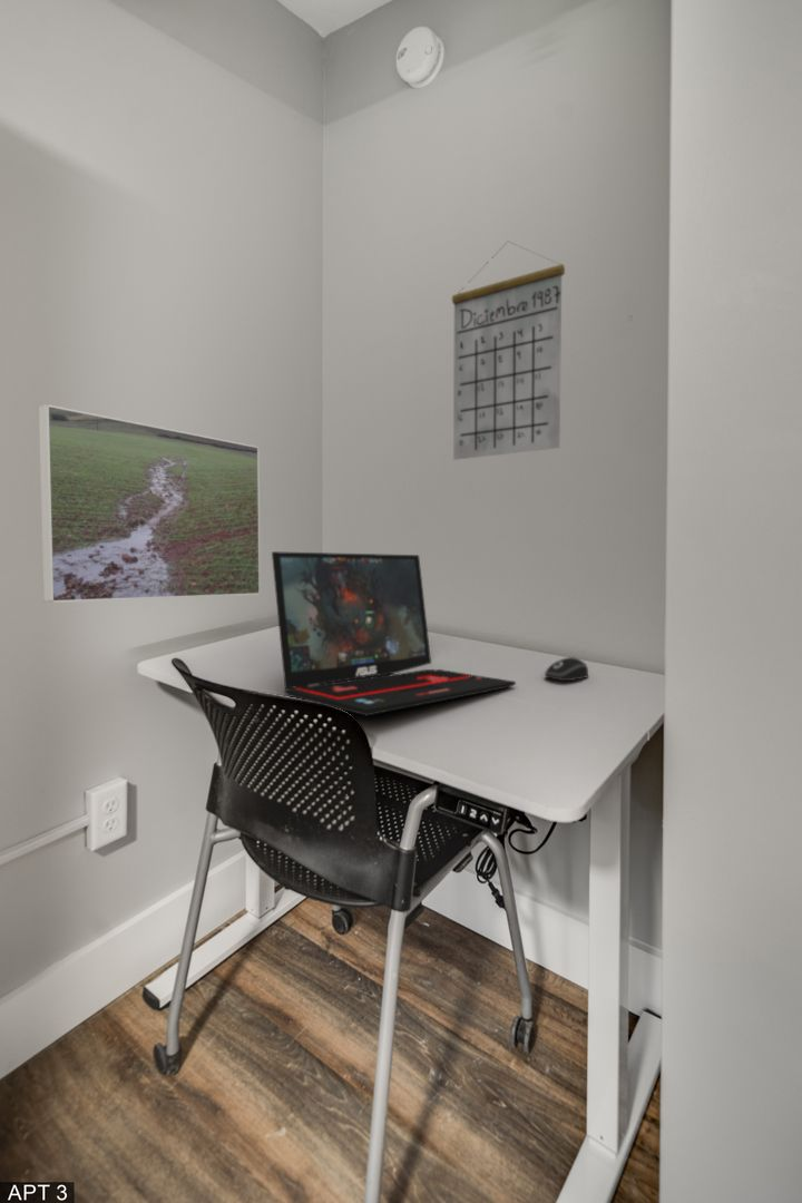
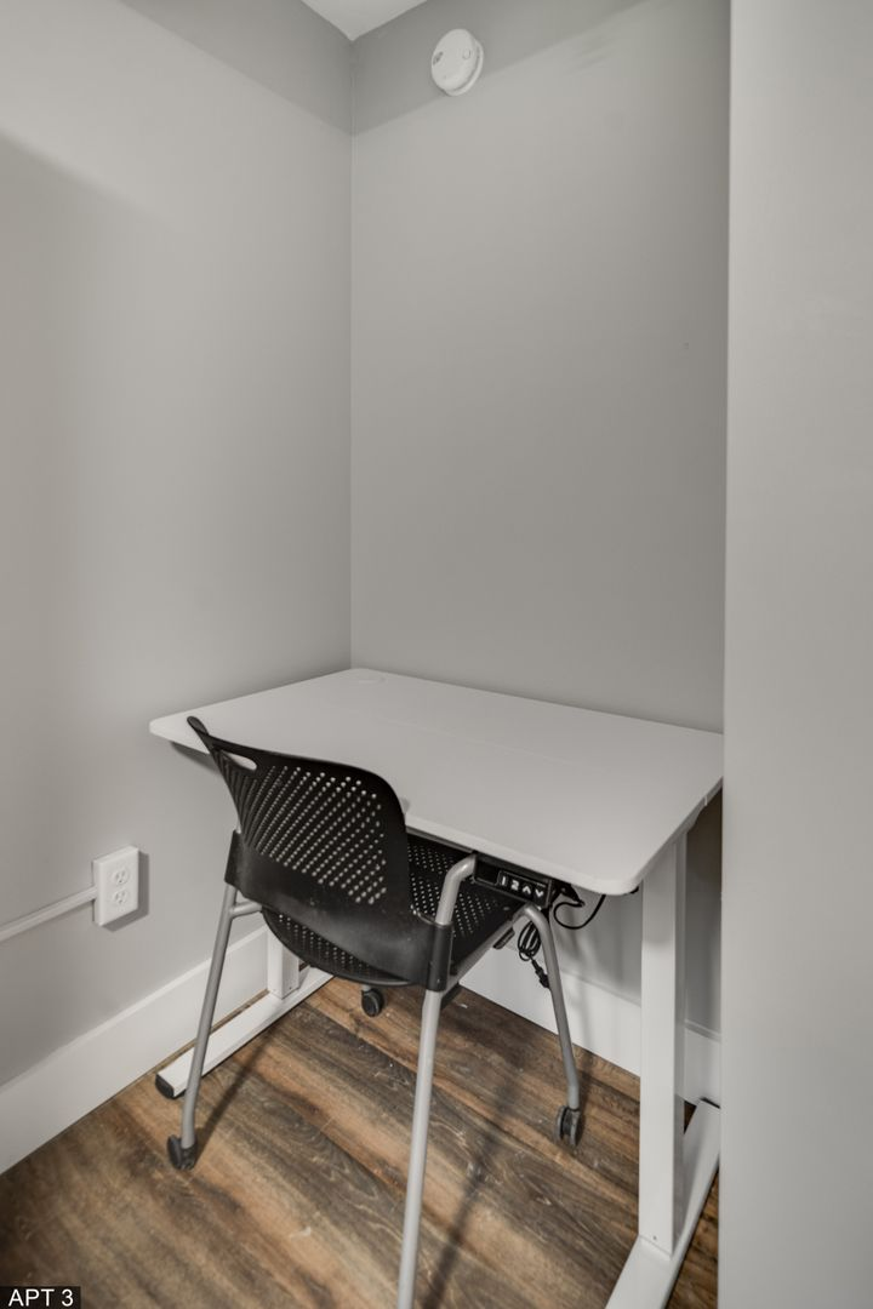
- calendar (505, 346)
- laptop (397, 622)
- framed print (165, 514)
- computer mouse (567, 667)
